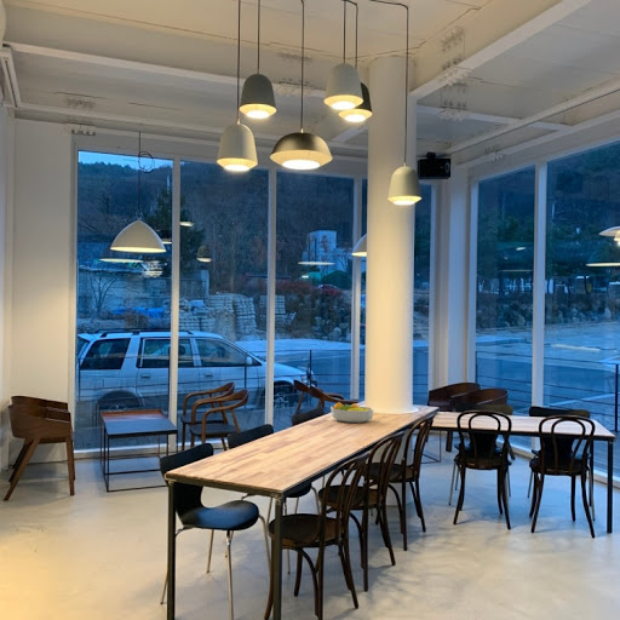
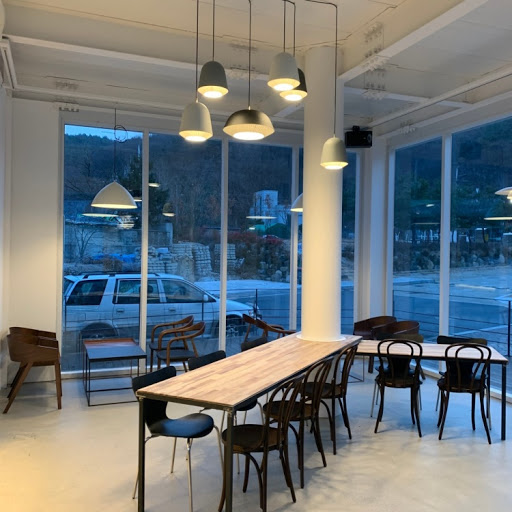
- fruit bowl (351, 411)
